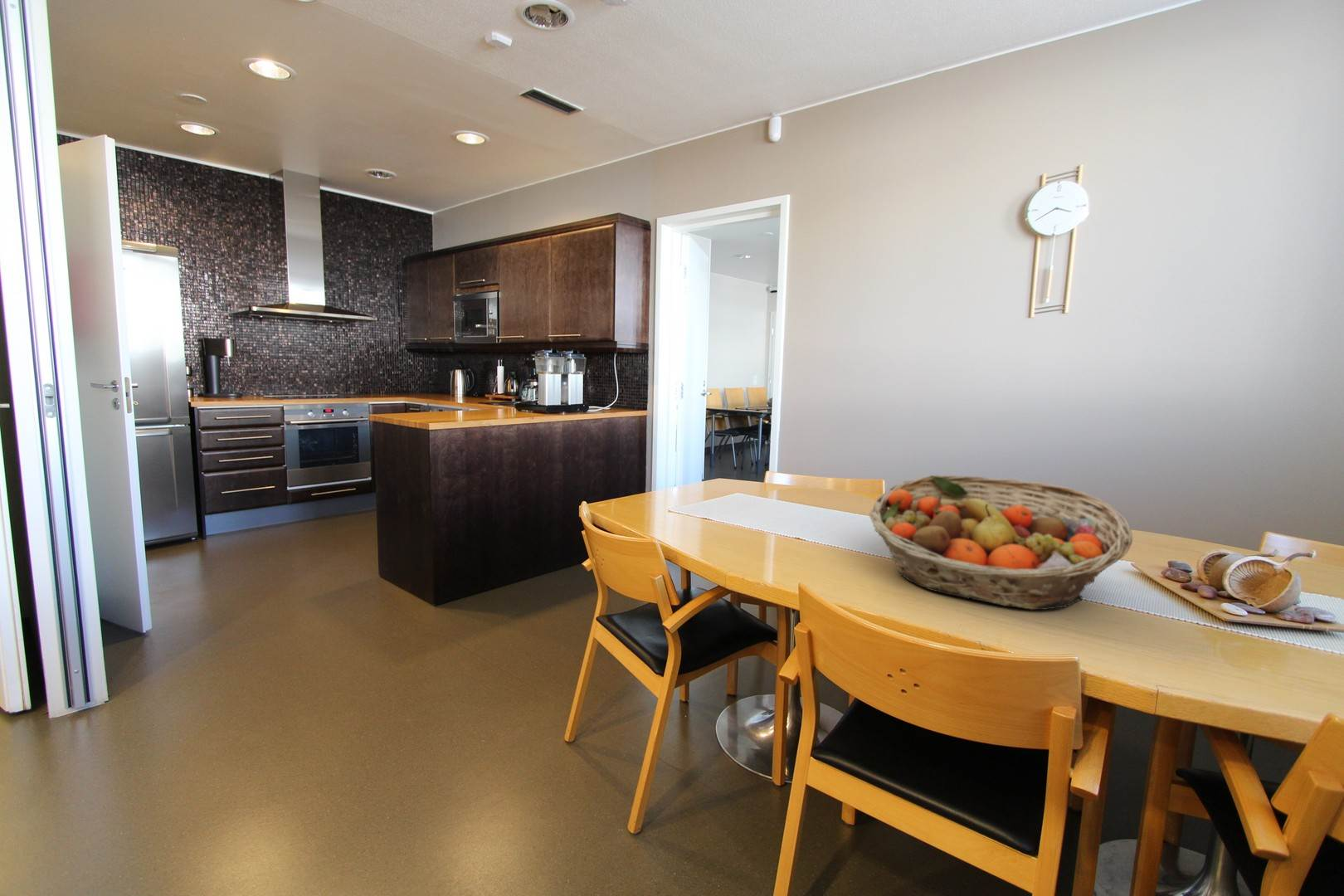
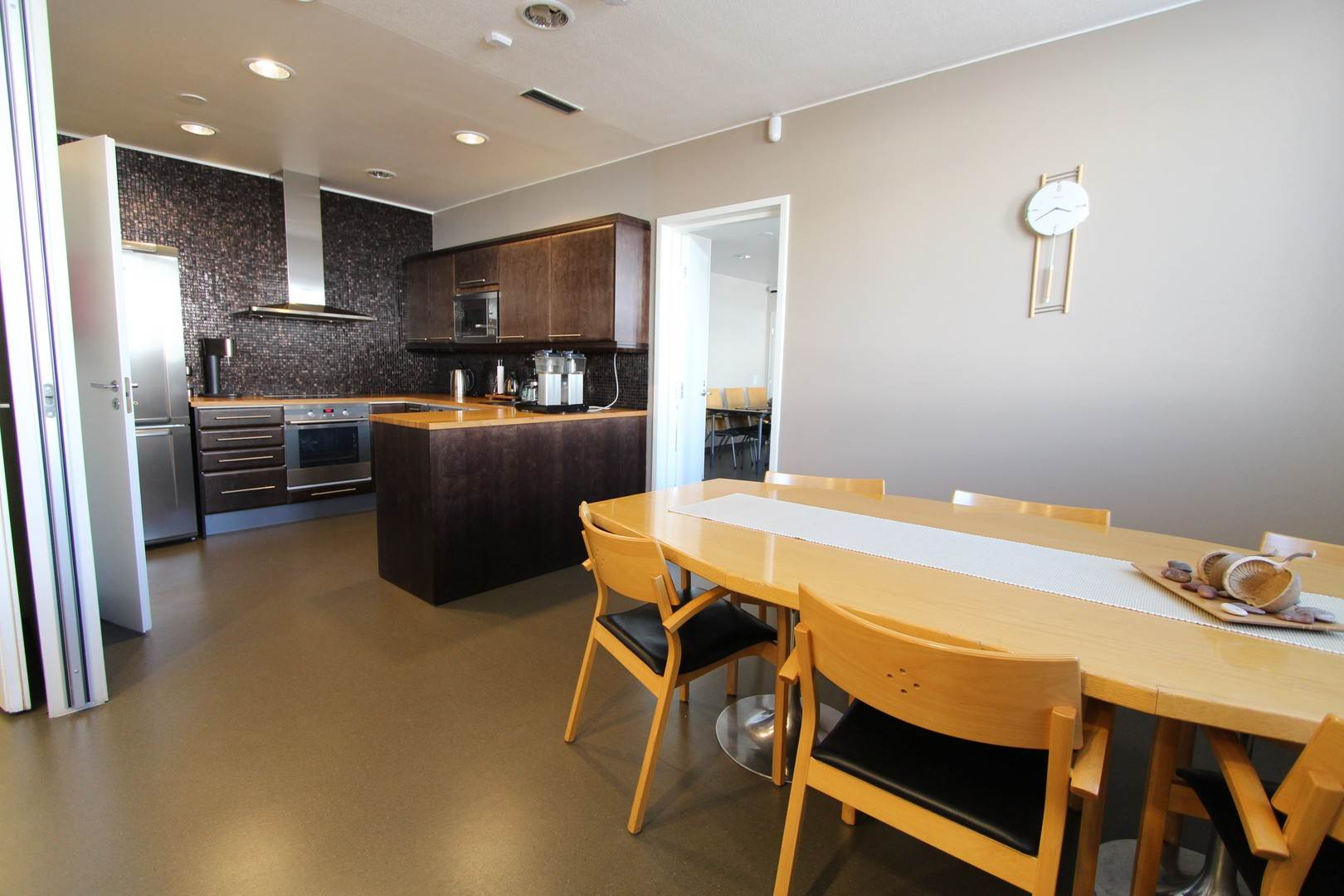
- fruit basket (987, 534)
